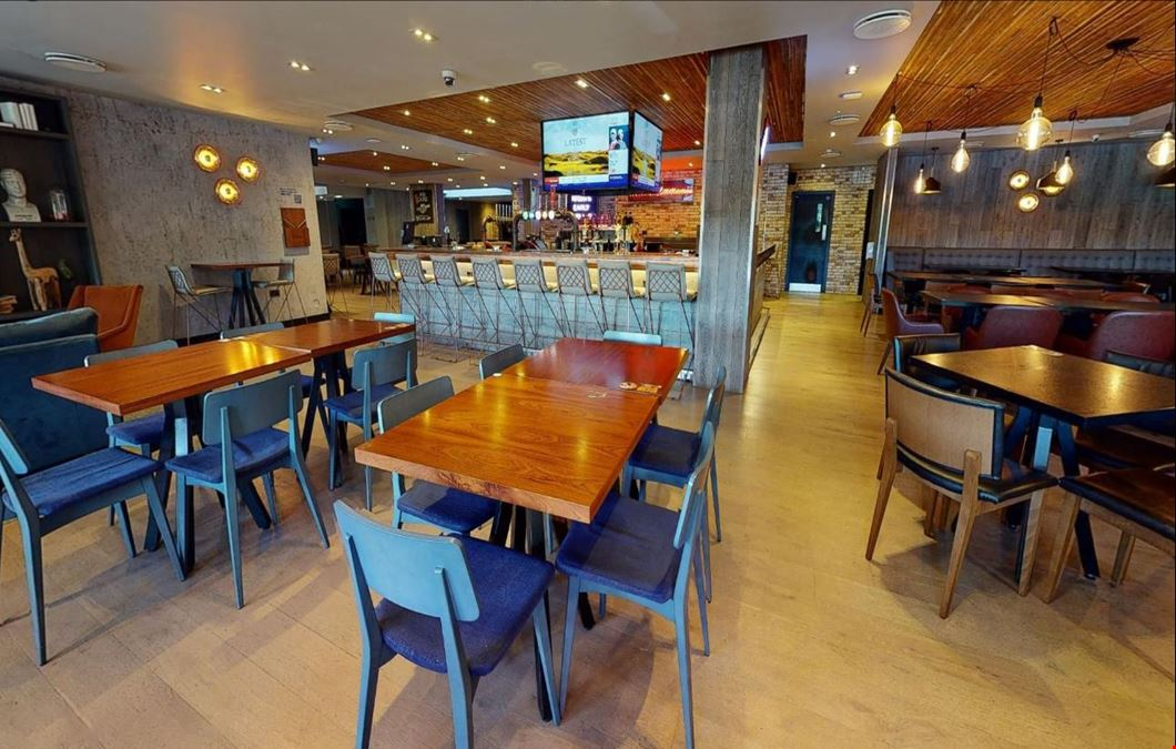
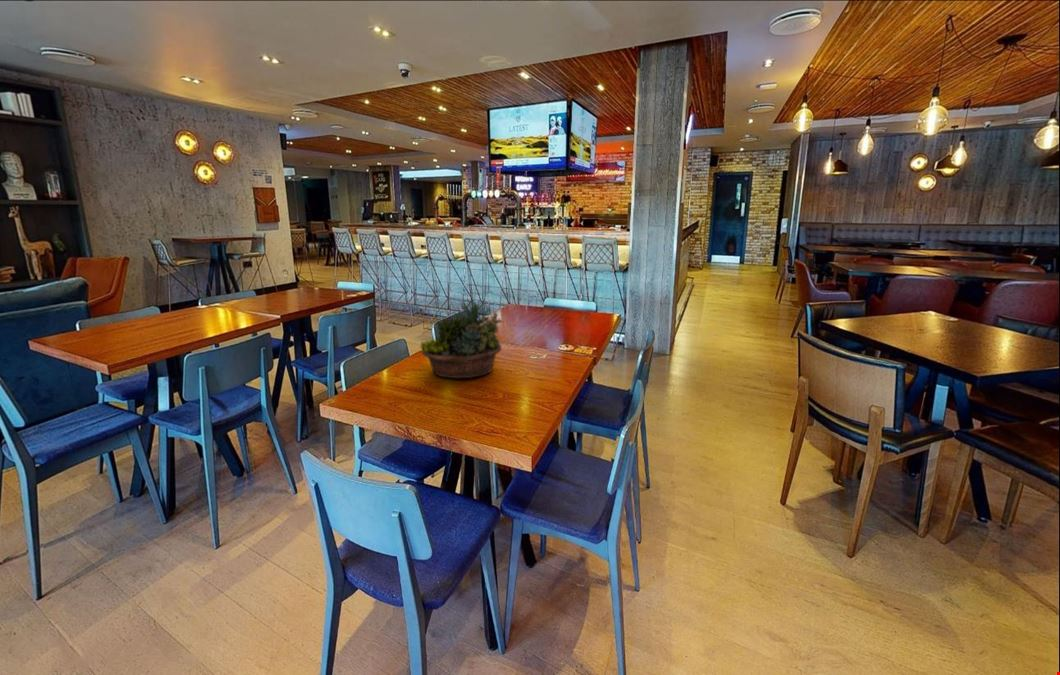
+ succulent planter (461, 335)
